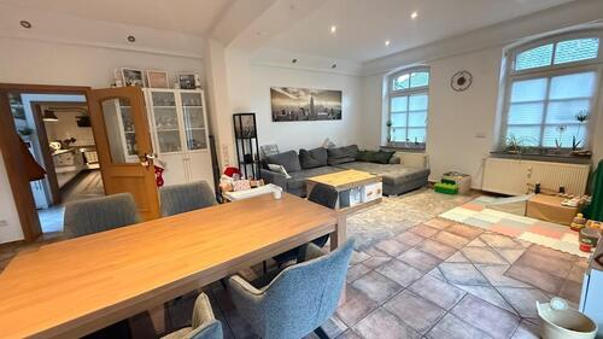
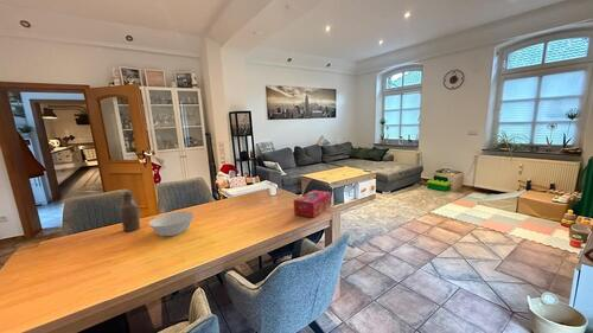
+ tissue box (313, 203)
+ bowl (172, 224)
+ bottle (129, 211)
